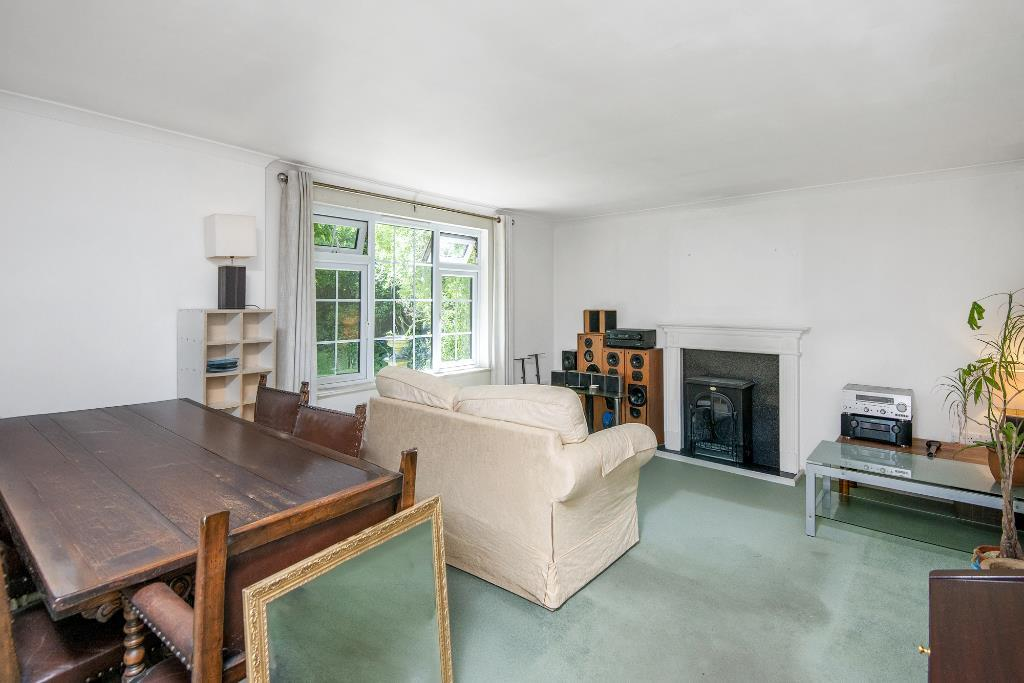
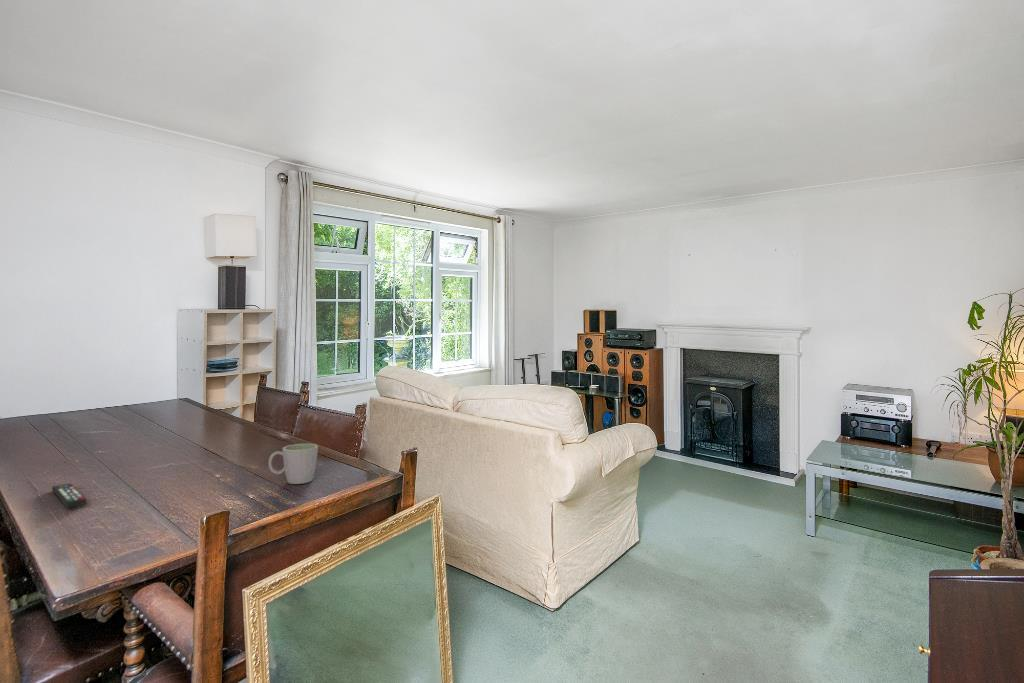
+ mug (293, 464)
+ remote control (68, 494)
